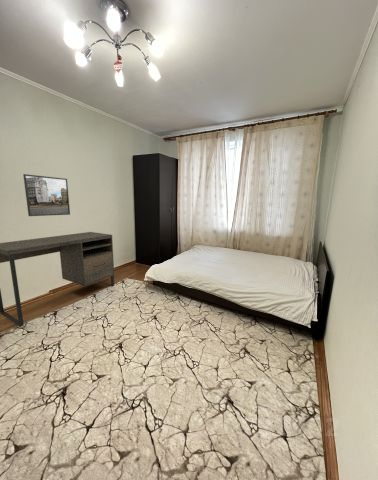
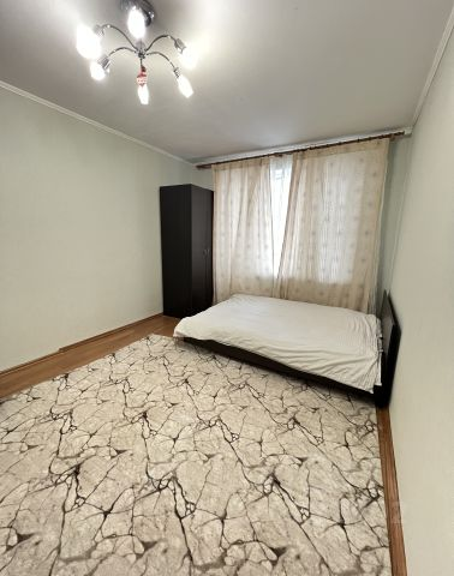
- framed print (48, 196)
- desk (63, 269)
